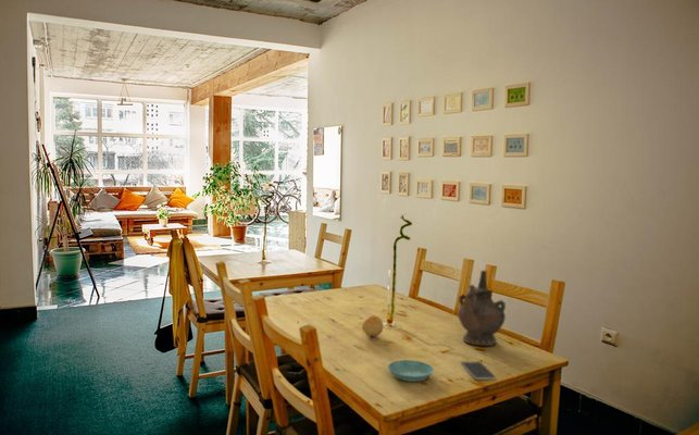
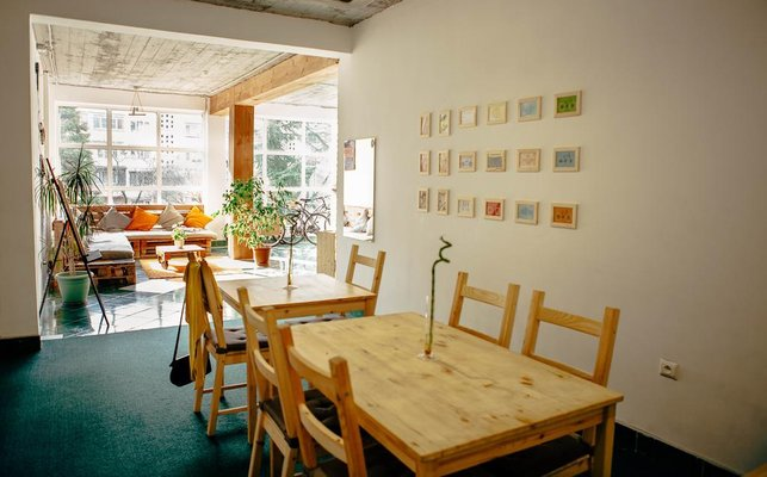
- saucer (410, 371)
- fruit (372, 325)
- ceremonial vessel (479, 306)
- smartphone (477, 370)
